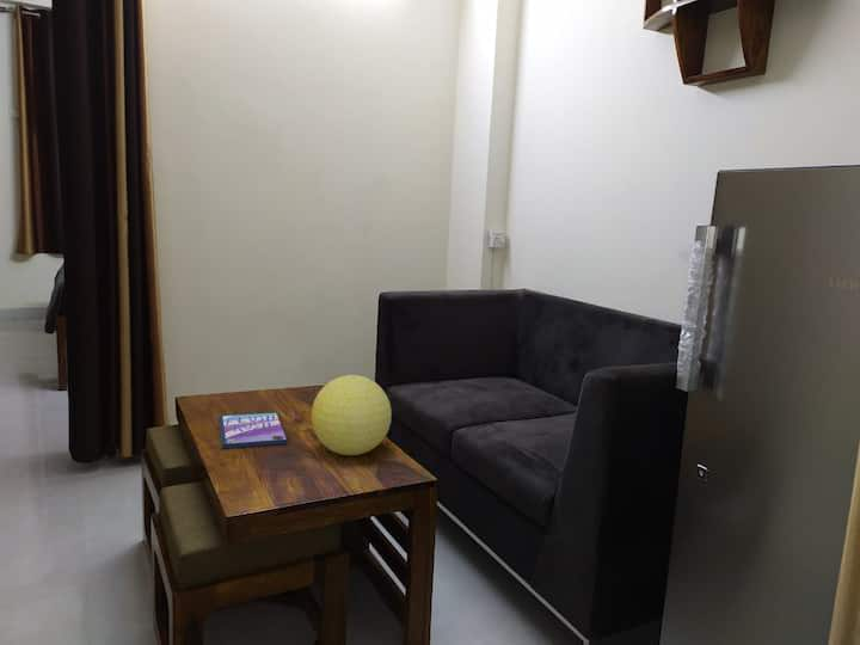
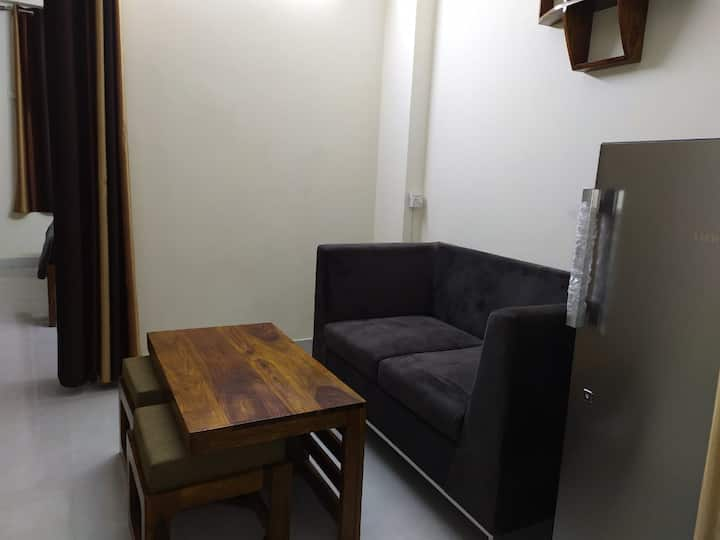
- decorative ball (351, 414)
- video game case (251, 429)
